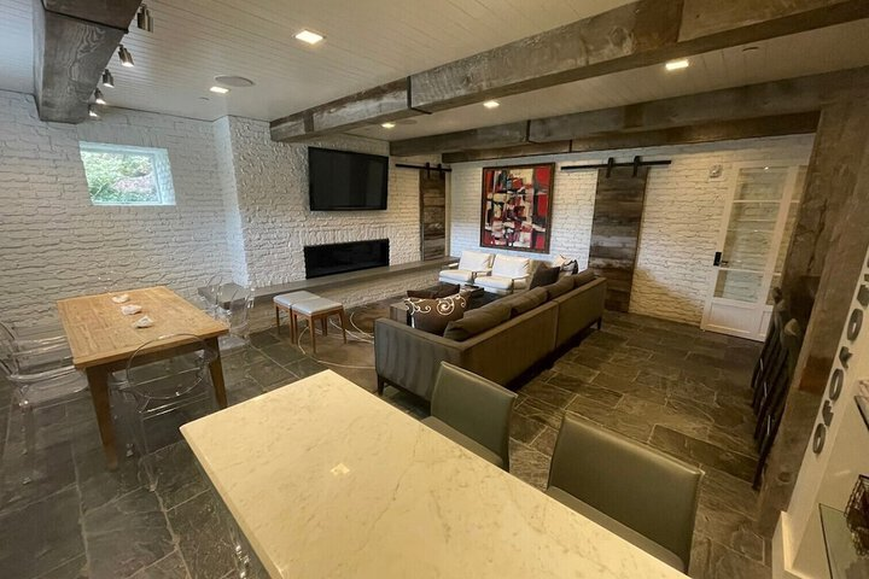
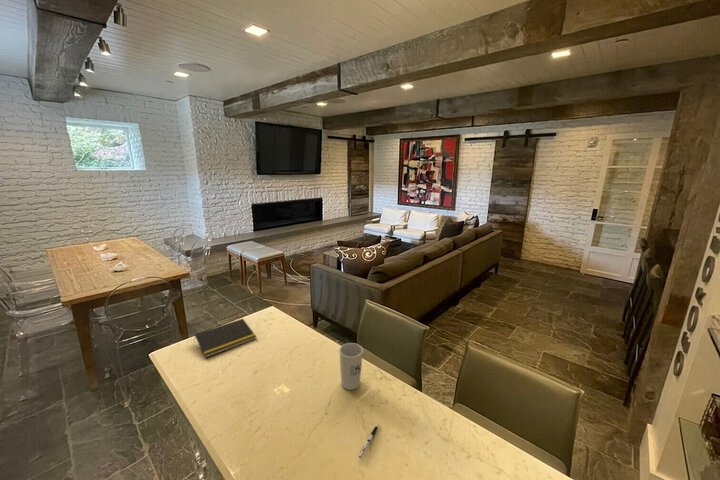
+ pen (369, 438)
+ notepad (226, 336)
+ cup (350, 366)
